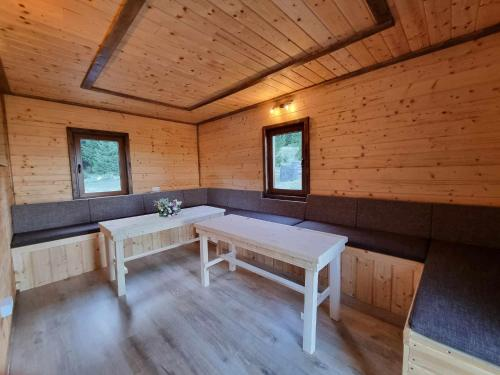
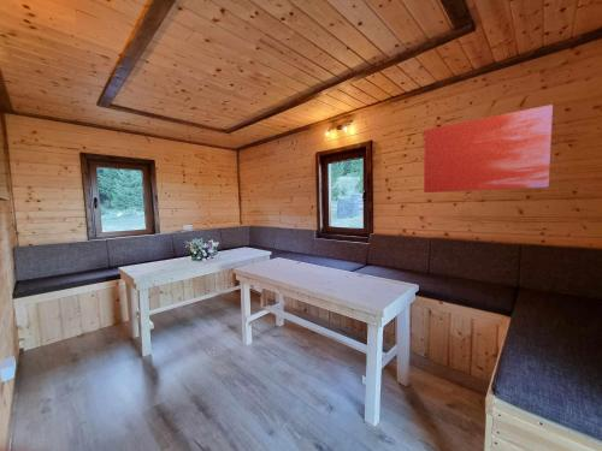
+ wall art (479, 155)
